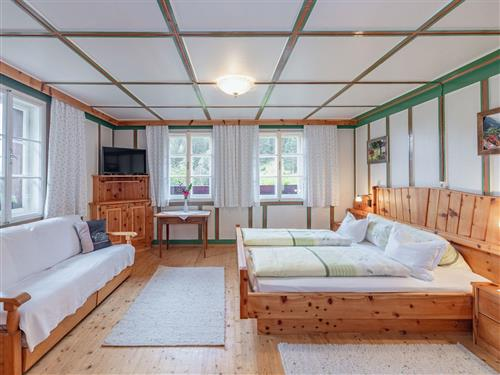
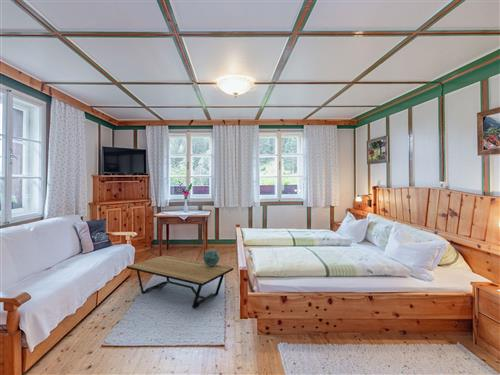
+ decorative sphere (211, 258)
+ coffee table (179, 280)
